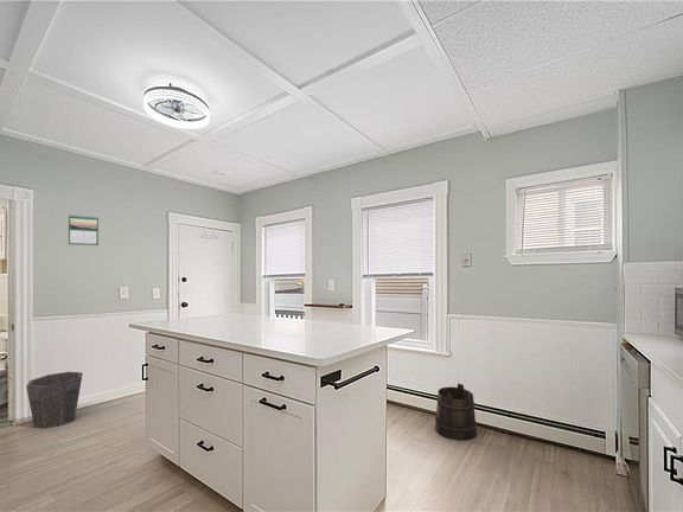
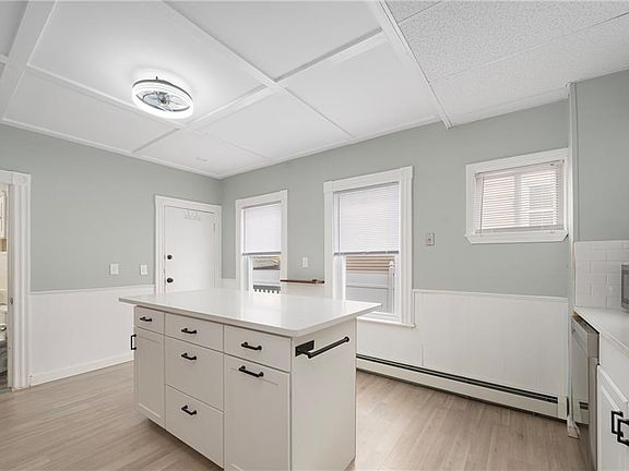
- waste bin (56, 399)
- calendar (83, 230)
- bucket (455, 409)
